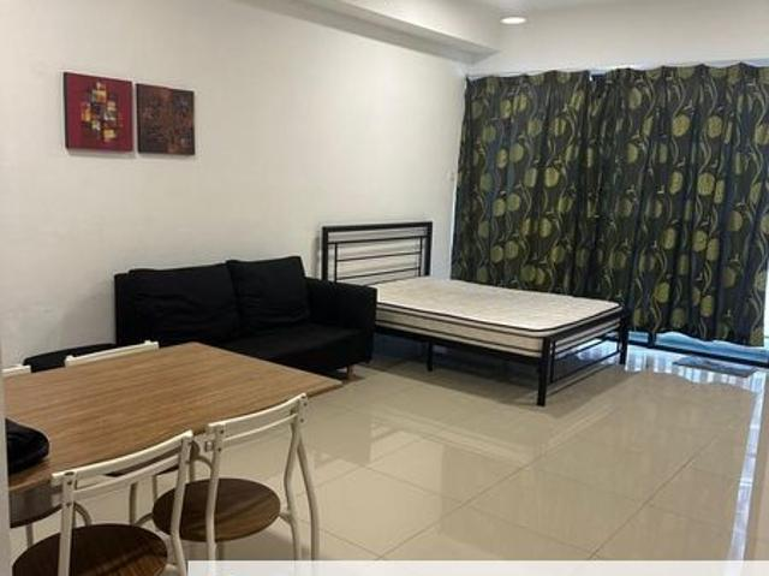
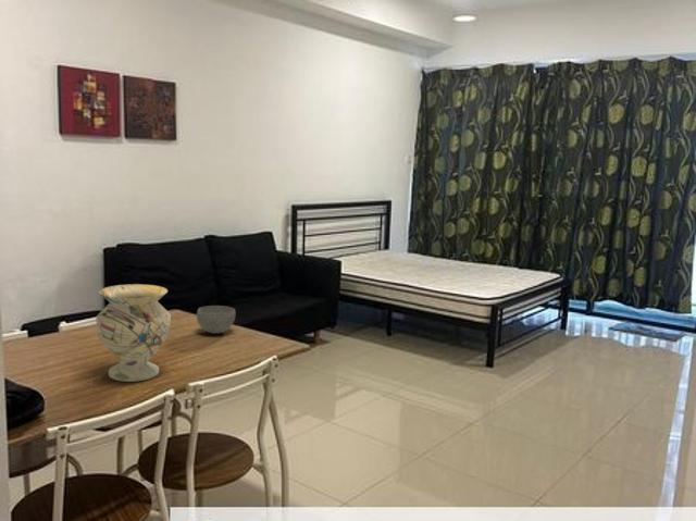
+ bowl (215, 320)
+ decorative vase (134, 332)
